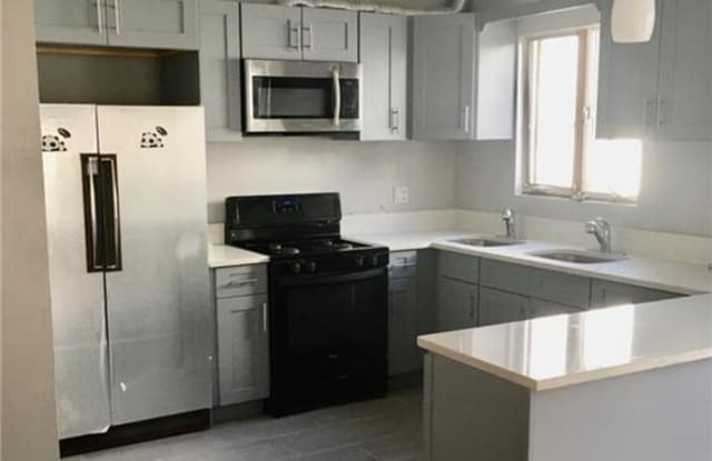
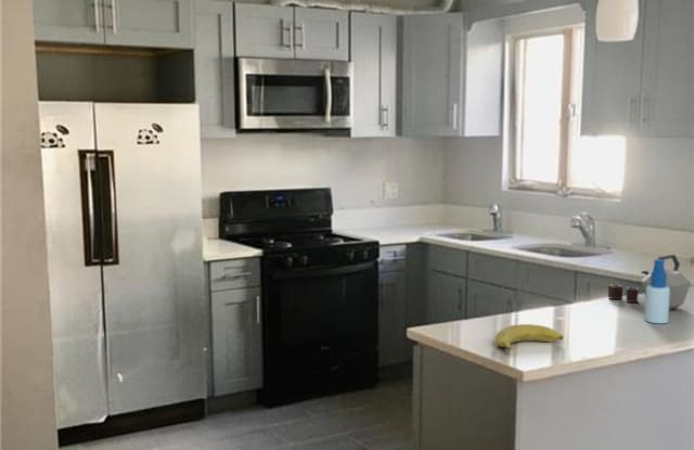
+ spray bottle (657, 290)
+ fruit (530, 338)
+ kettle (645, 278)
